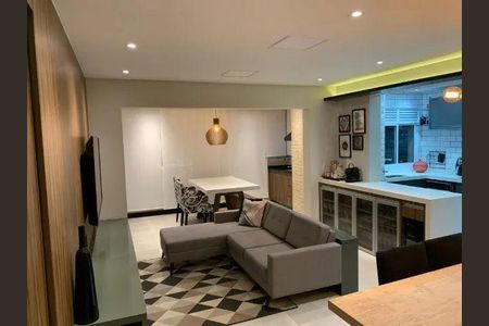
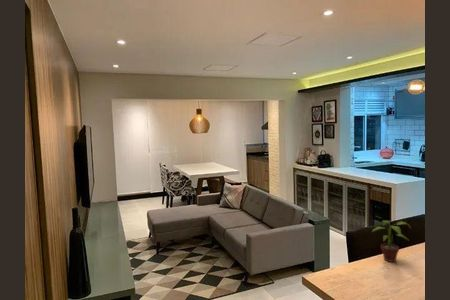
+ potted plant (391, 241)
